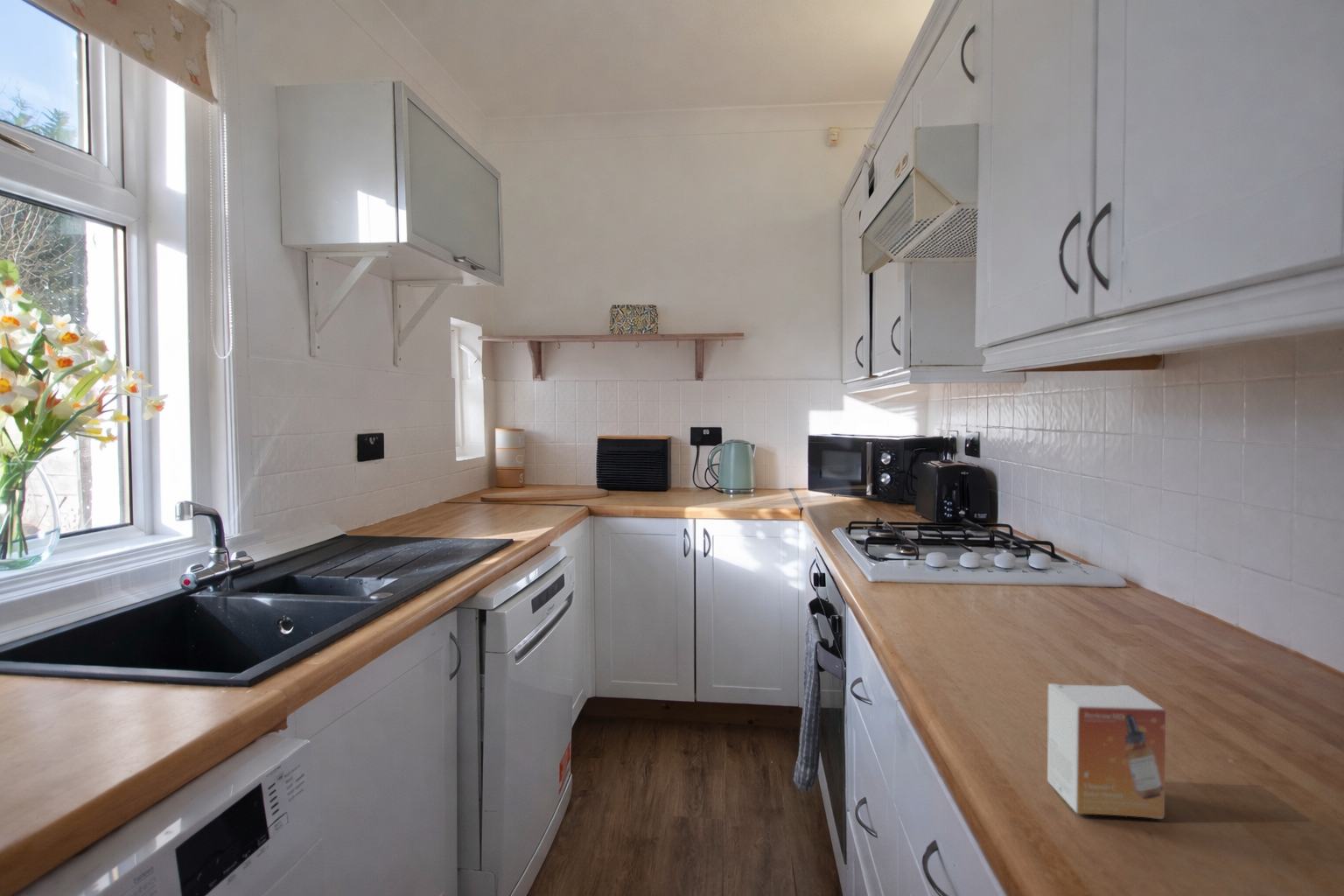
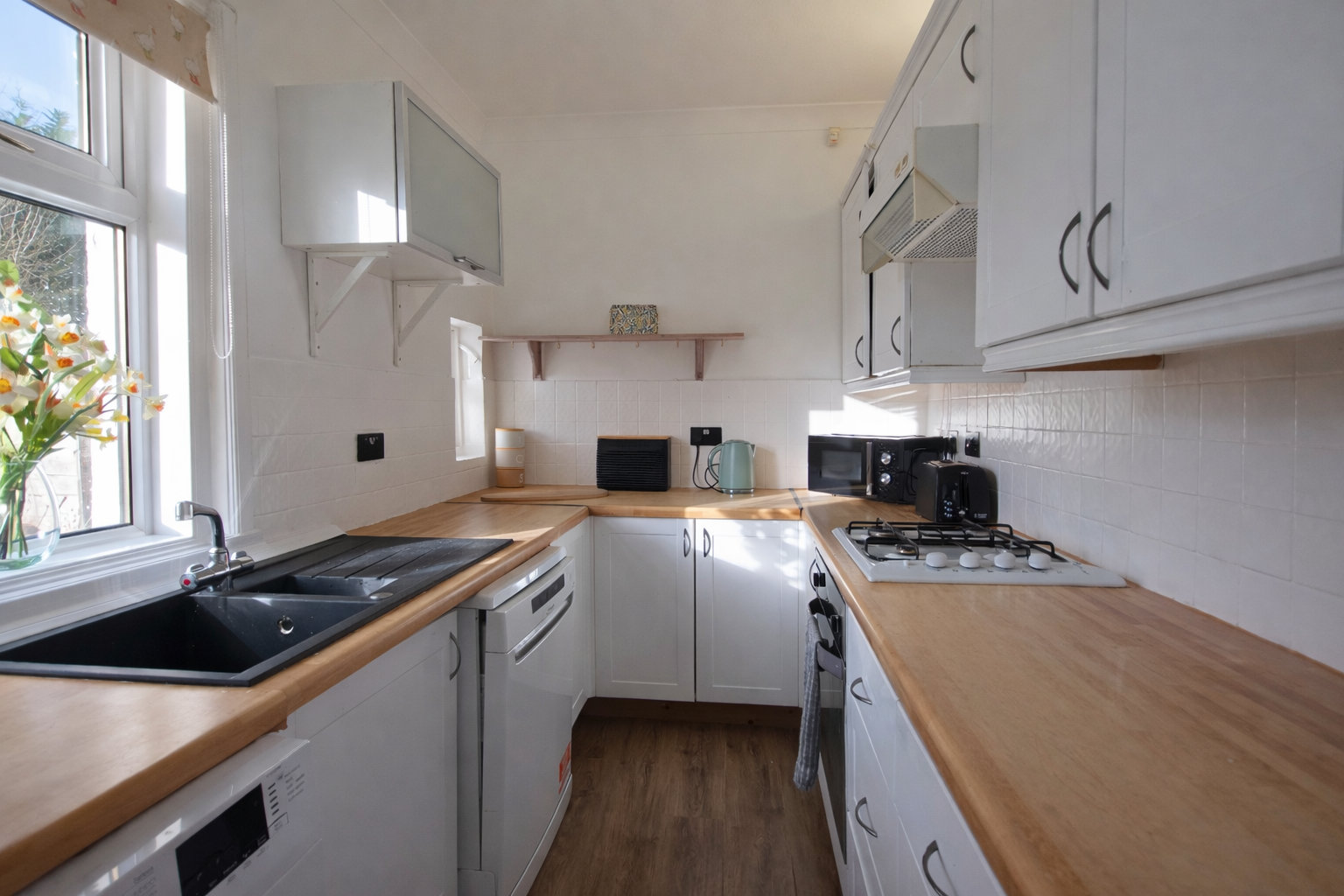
- small box (1103, 747)
